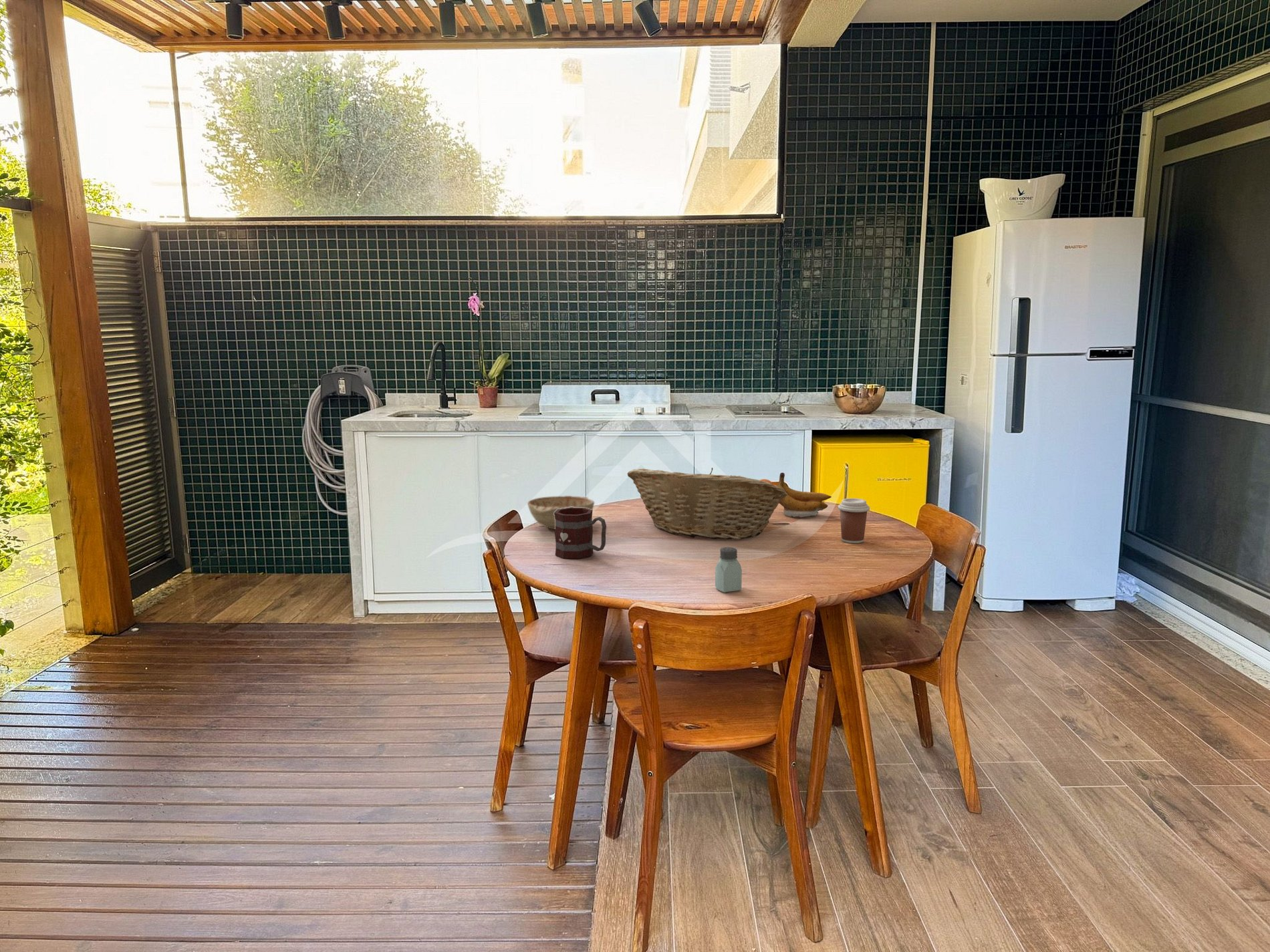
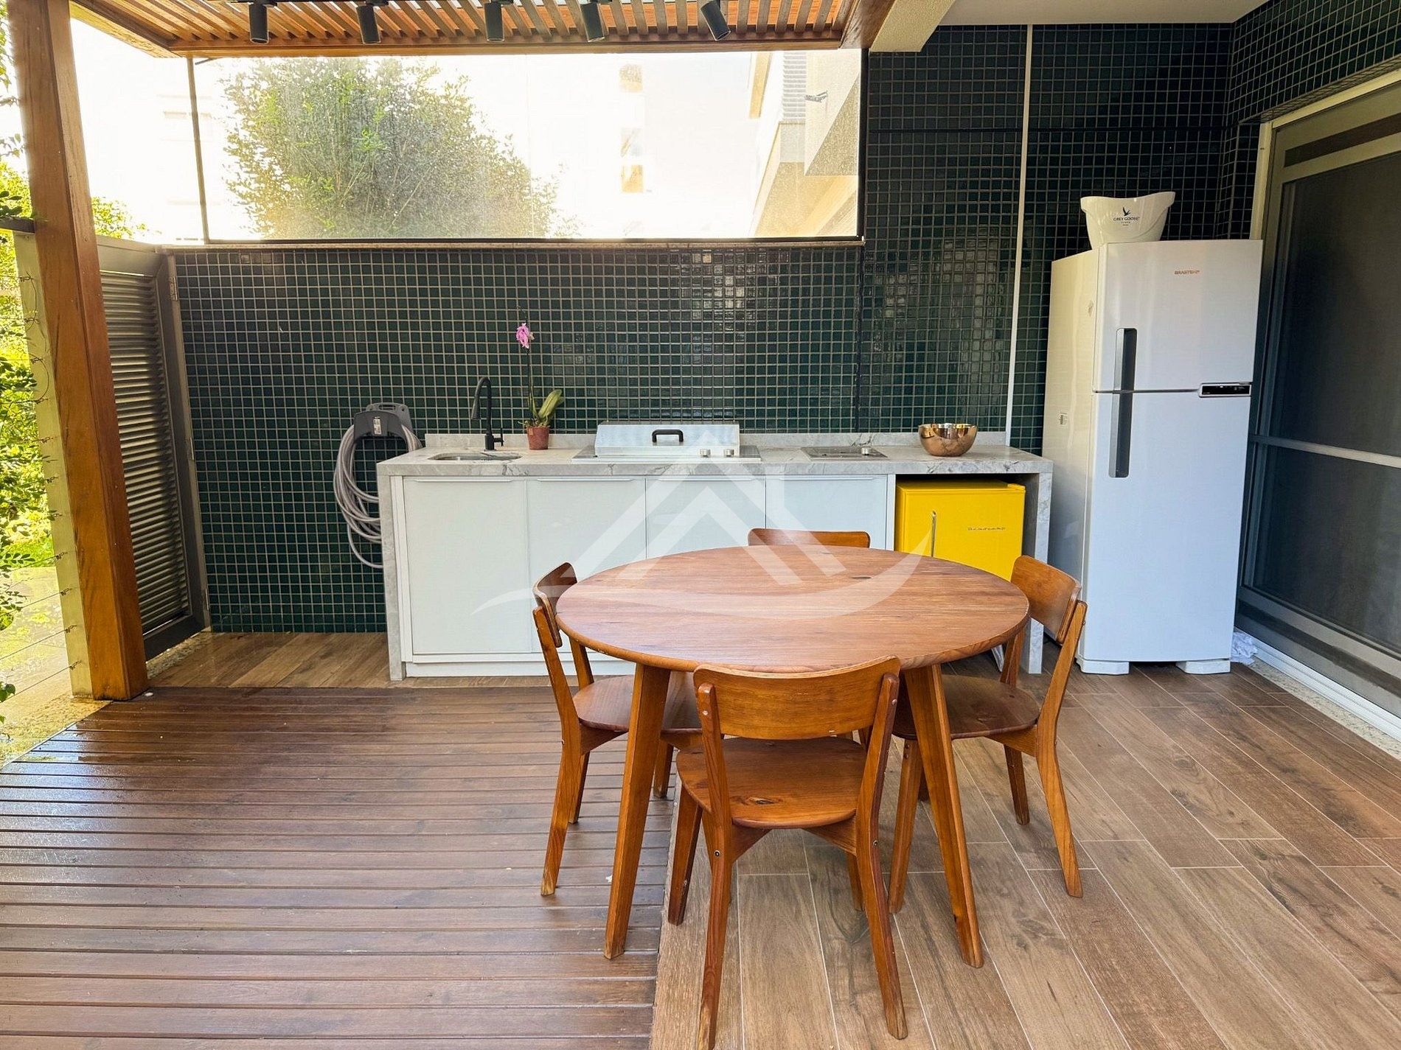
- coffee cup (853, 520)
- saltshaker (728, 569)
- mug (581, 533)
- decorative bowl (561, 508)
- fruit basket (705, 496)
- banana (802, 494)
